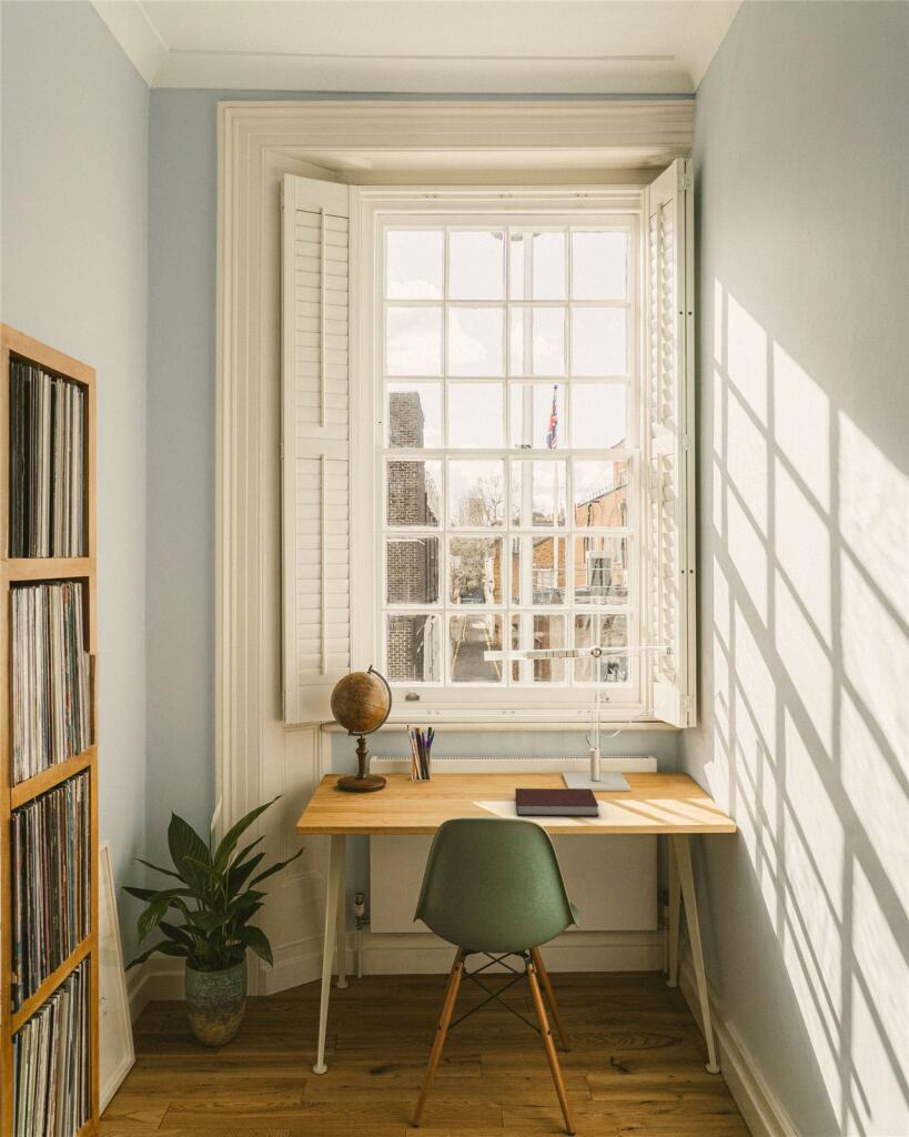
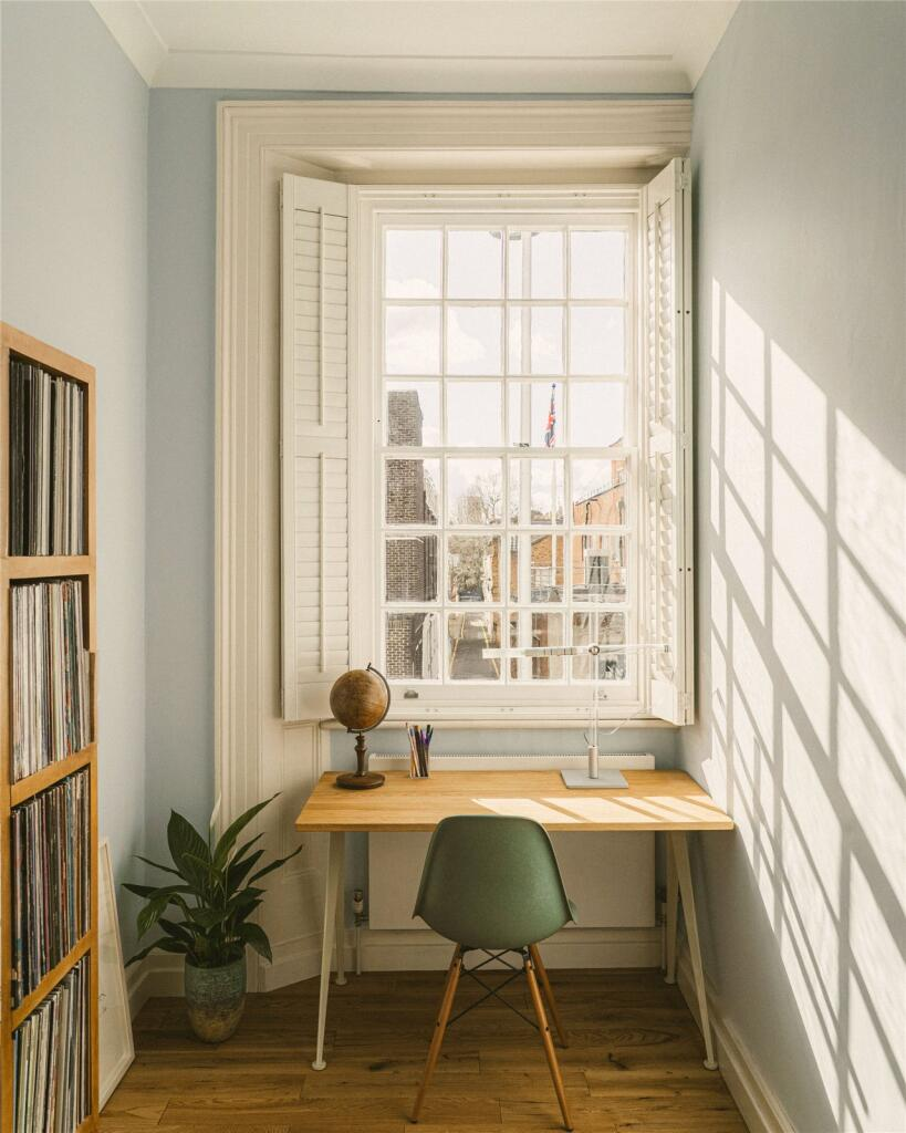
- notebook (555, 801)
